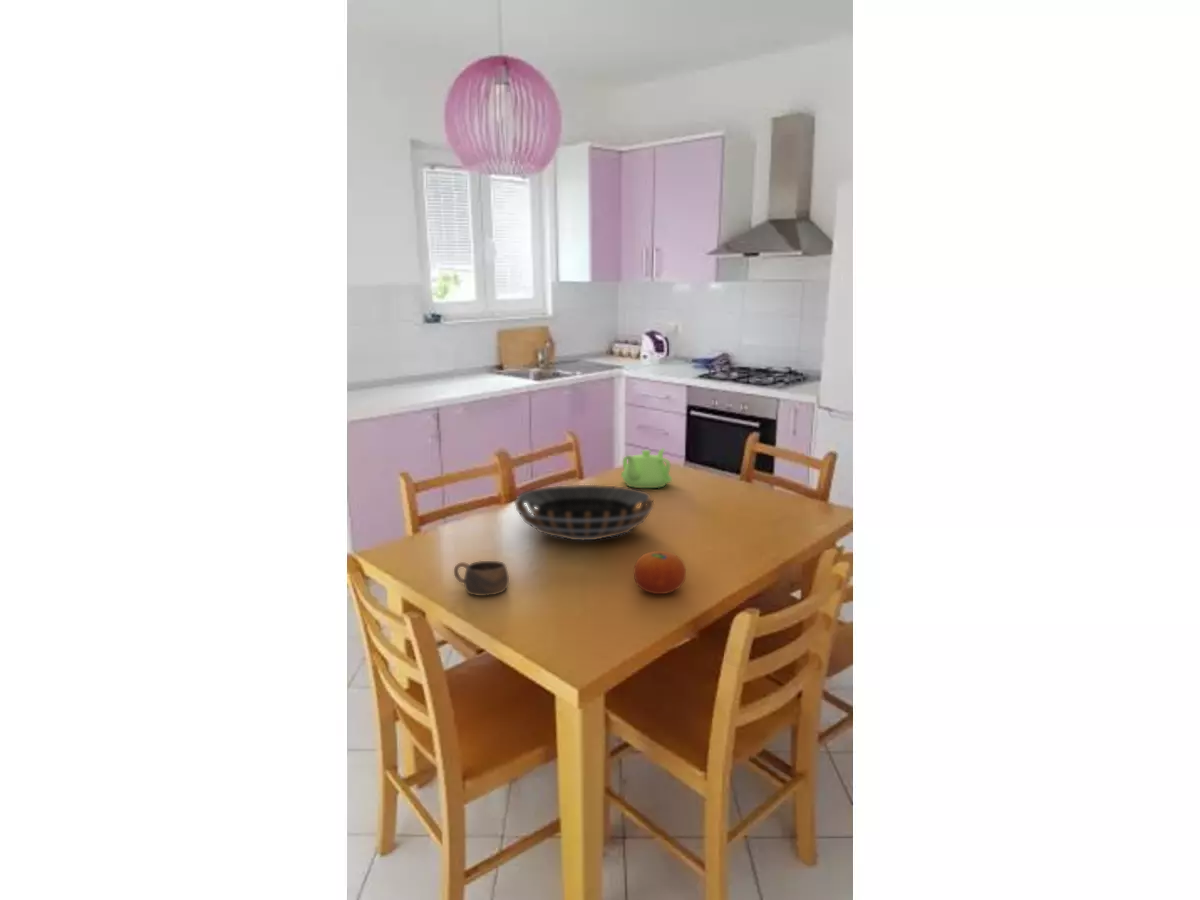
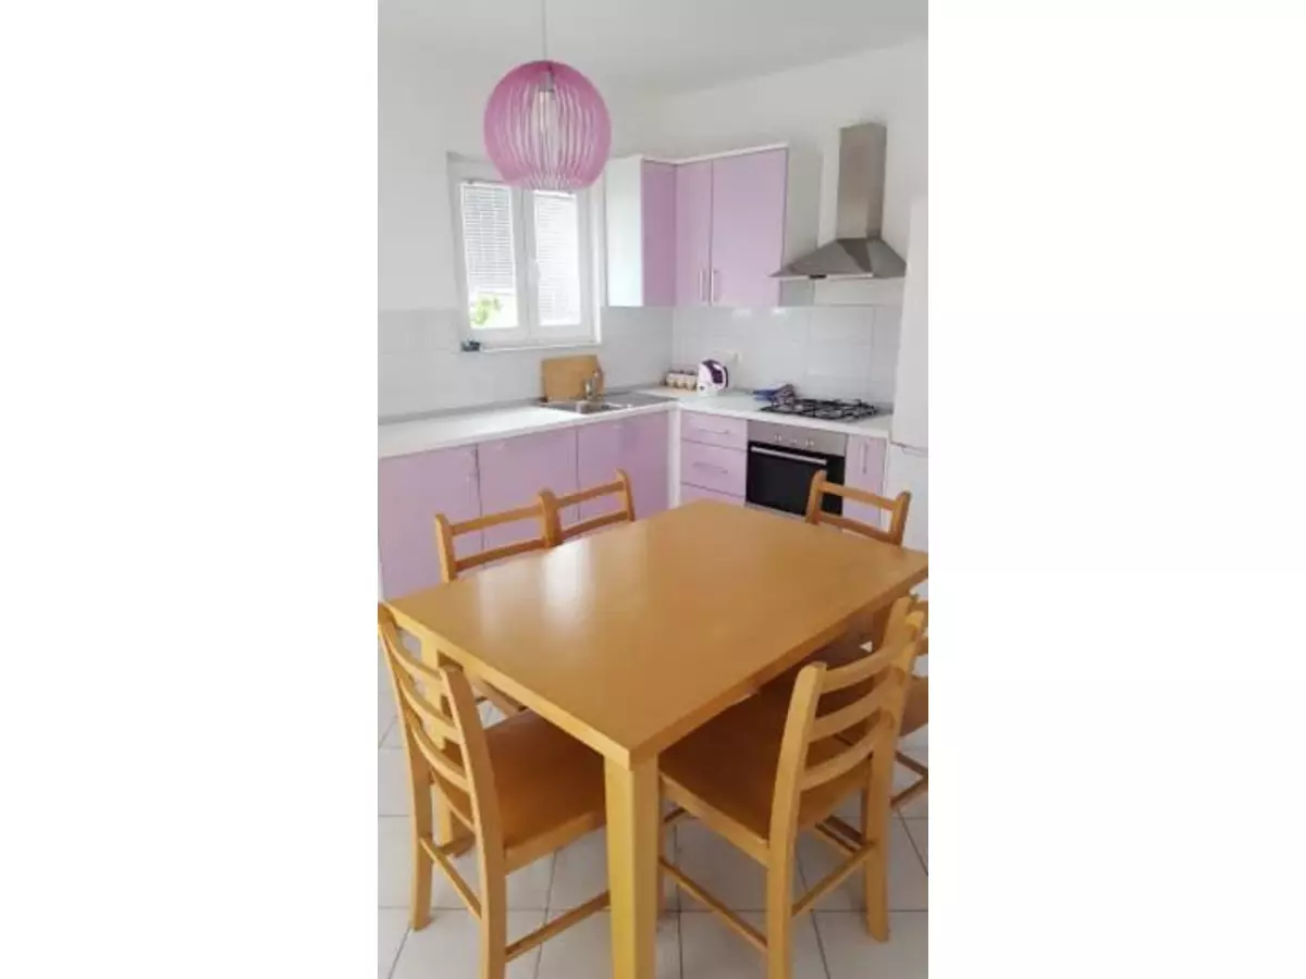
- fruit (659, 572)
- decorative bowl (584, 515)
- teapot (645, 467)
- cup (481, 576)
